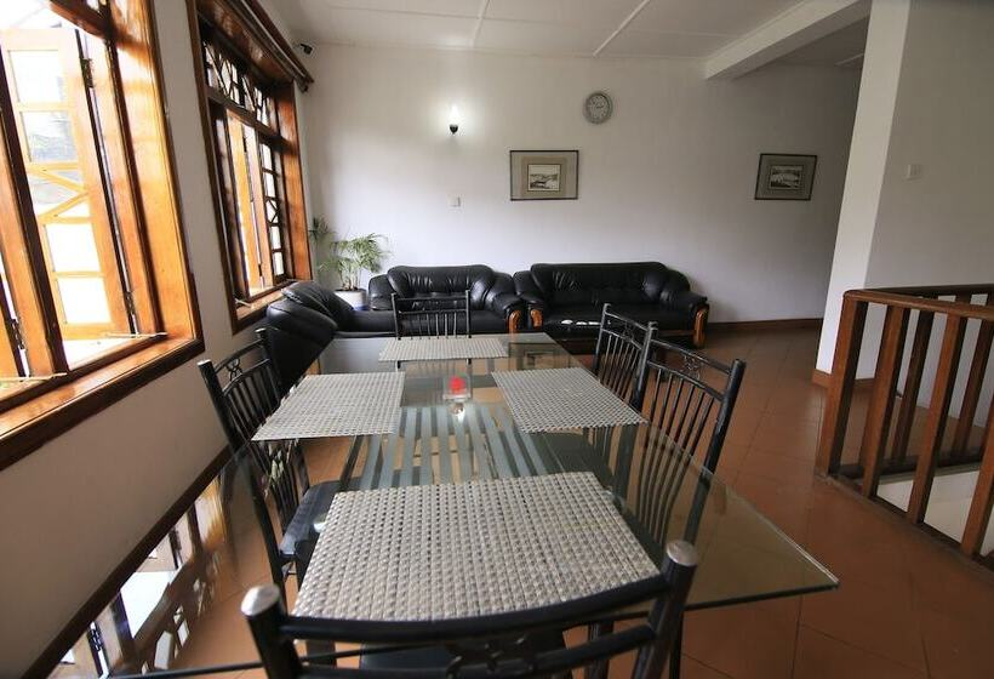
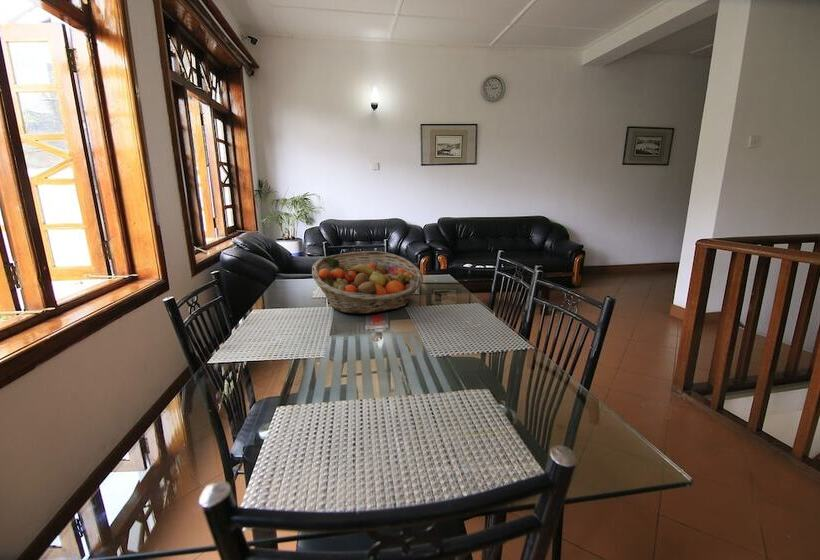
+ fruit basket (368, 280)
